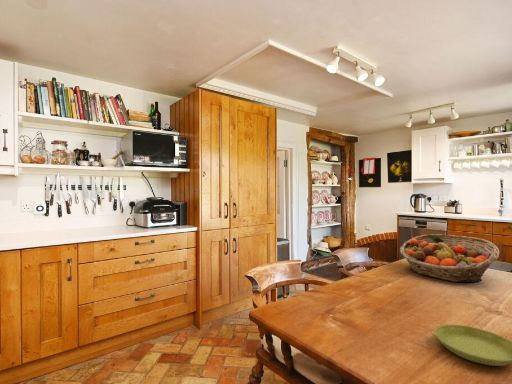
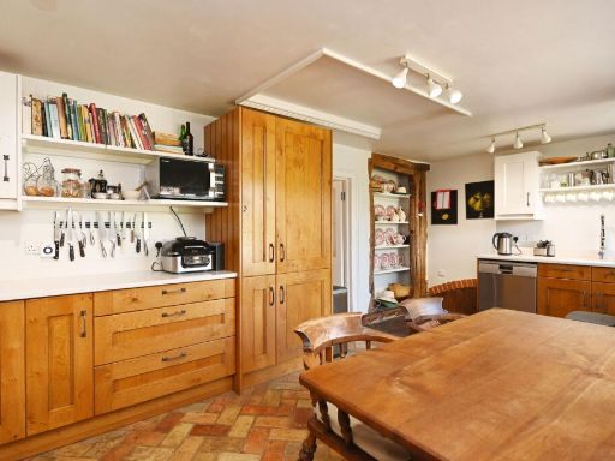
- fruit basket (445, 255)
- saucer (475, 345)
